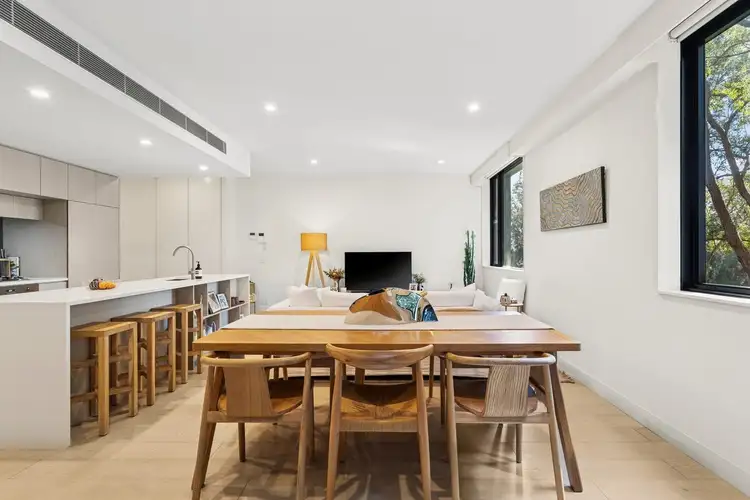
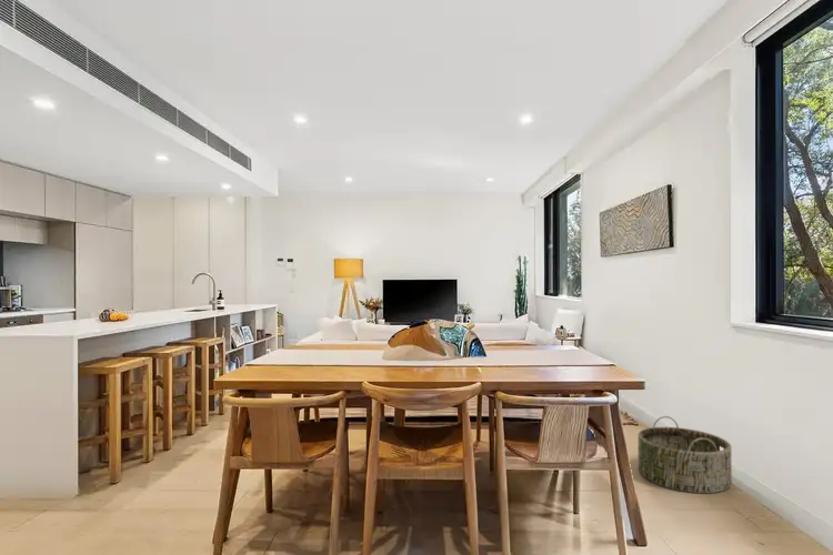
+ basket (682, 451)
